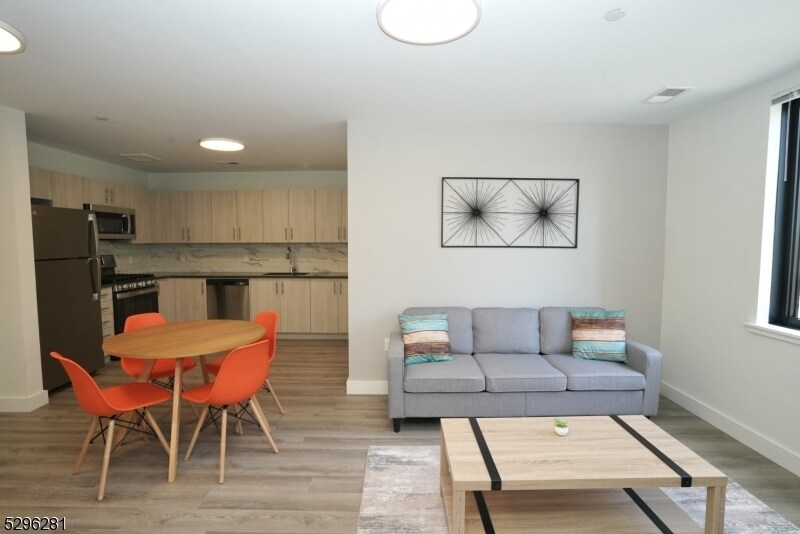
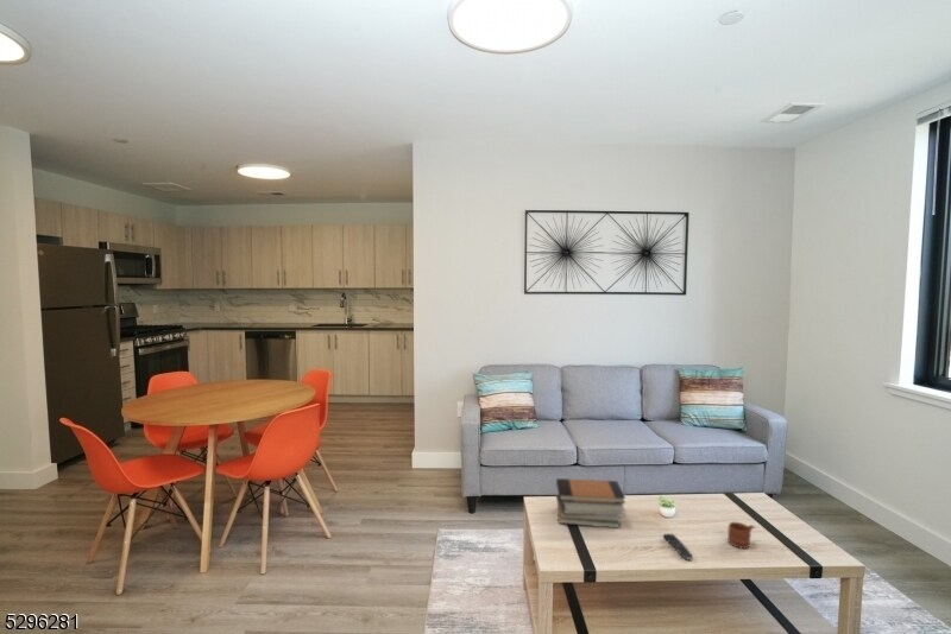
+ remote control (678, 545)
+ book stack (588, 502)
+ mug (743, 534)
